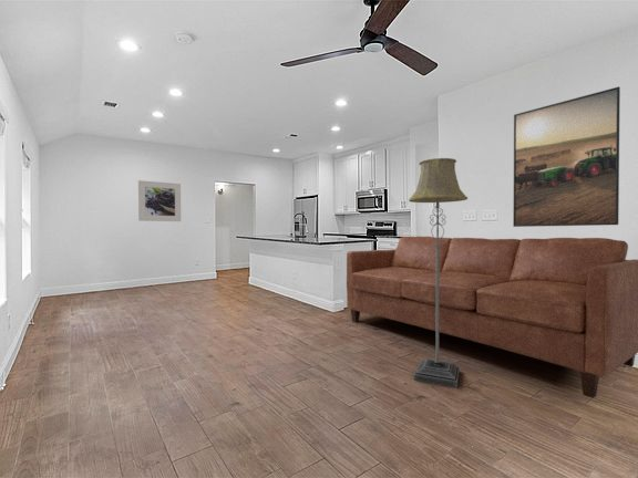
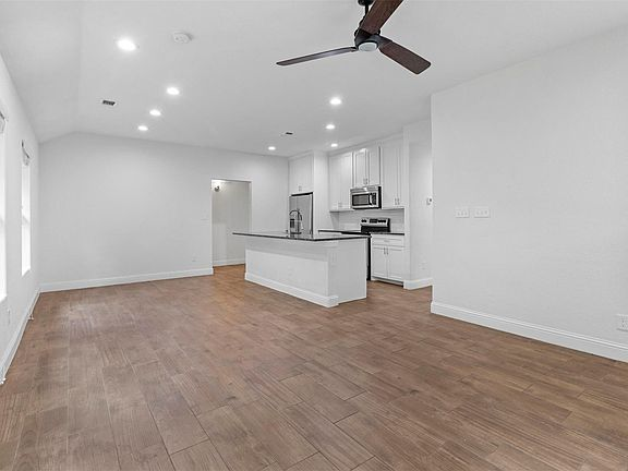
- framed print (160, 201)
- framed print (560, 164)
- sofa (463, 289)
- floor lamp (436, 269)
